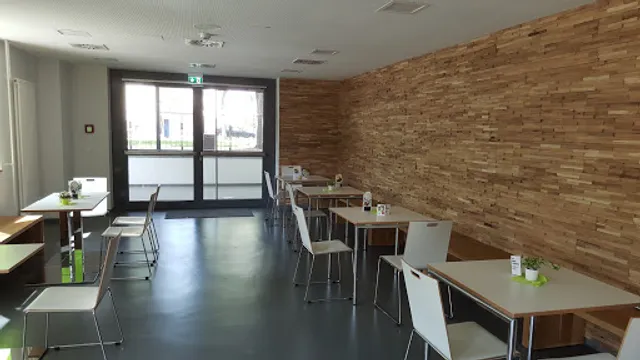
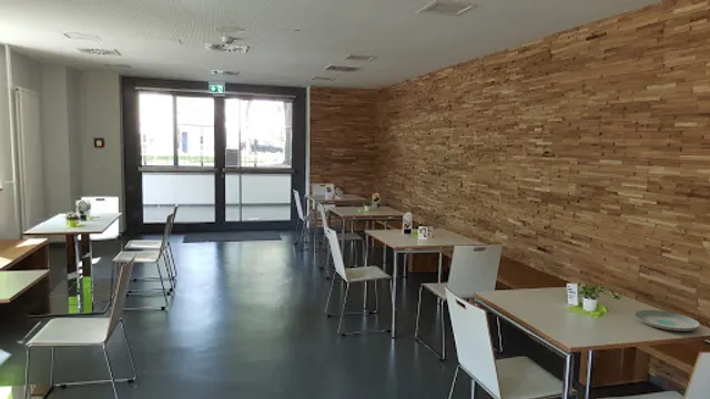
+ plate (666, 320)
